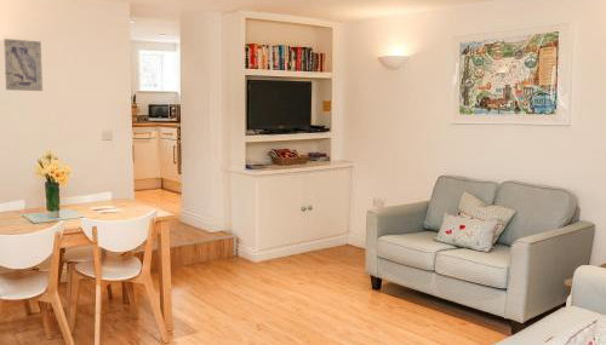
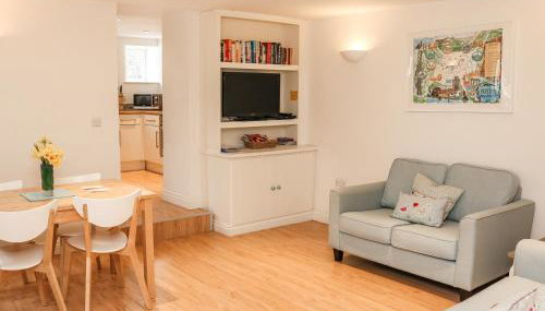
- wall art (23, 65)
